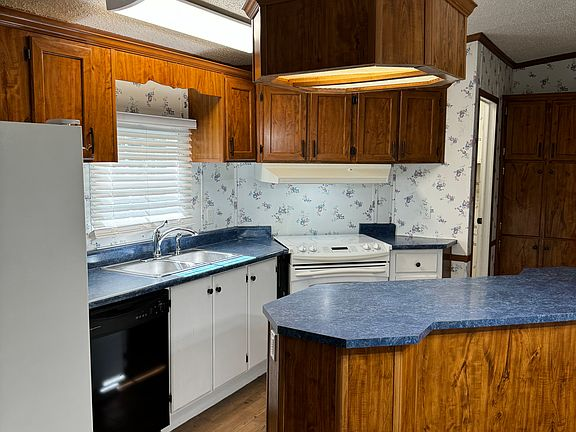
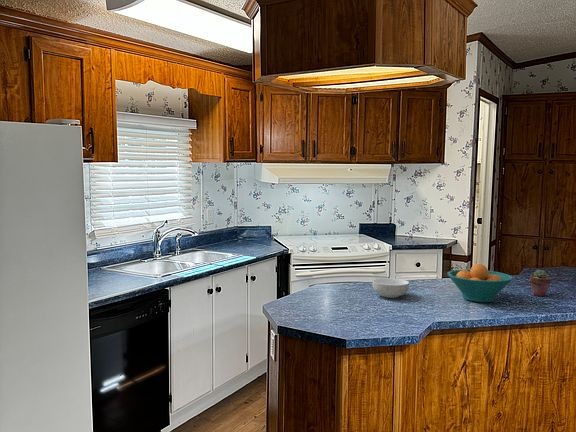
+ cereal bowl (390, 288)
+ fruit bowl (479, 281)
+ potted succulent (540, 282)
